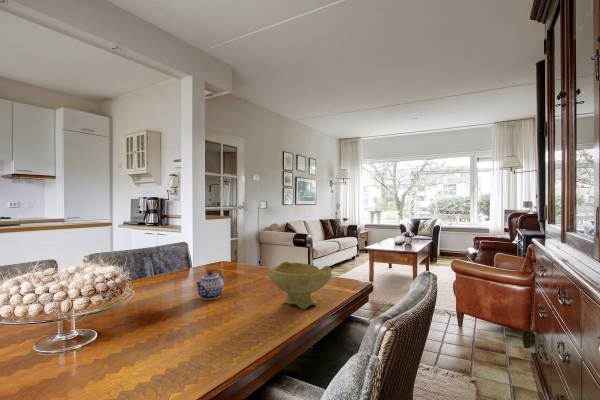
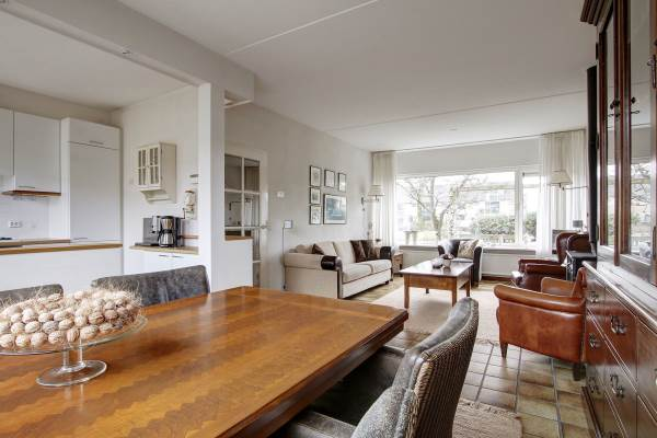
- teapot (210, 284)
- bowl (300, 285)
